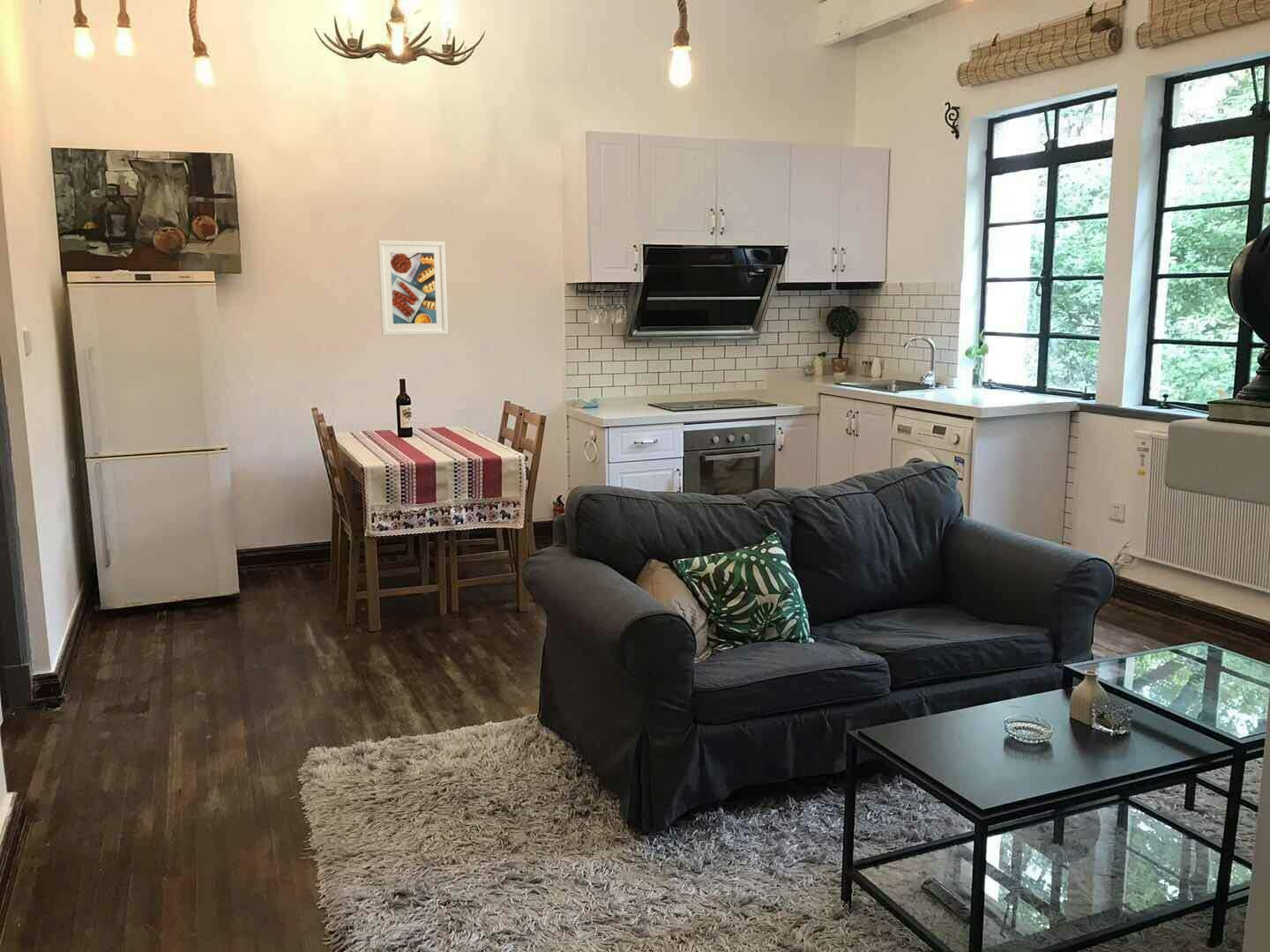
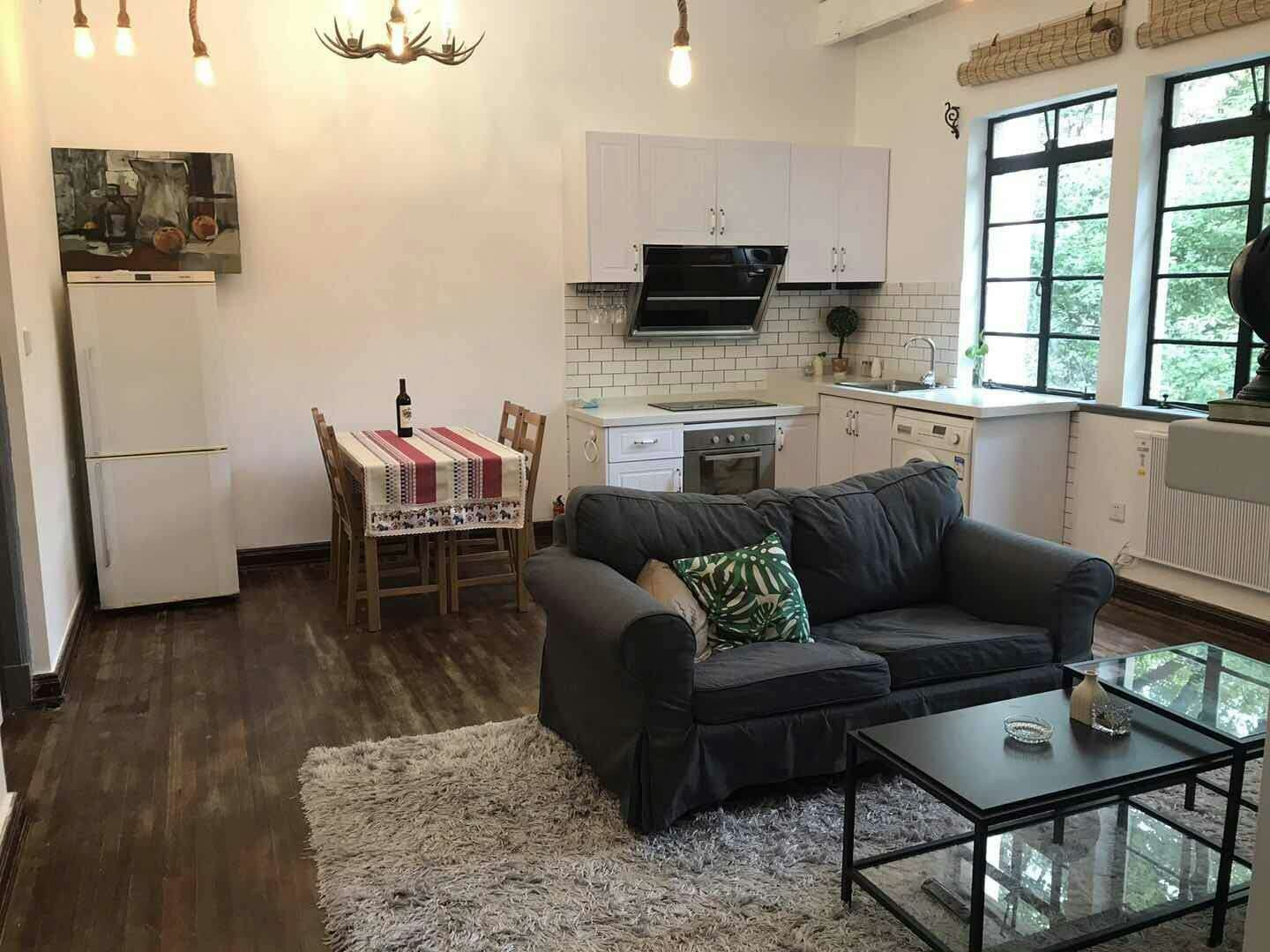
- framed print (413, 287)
